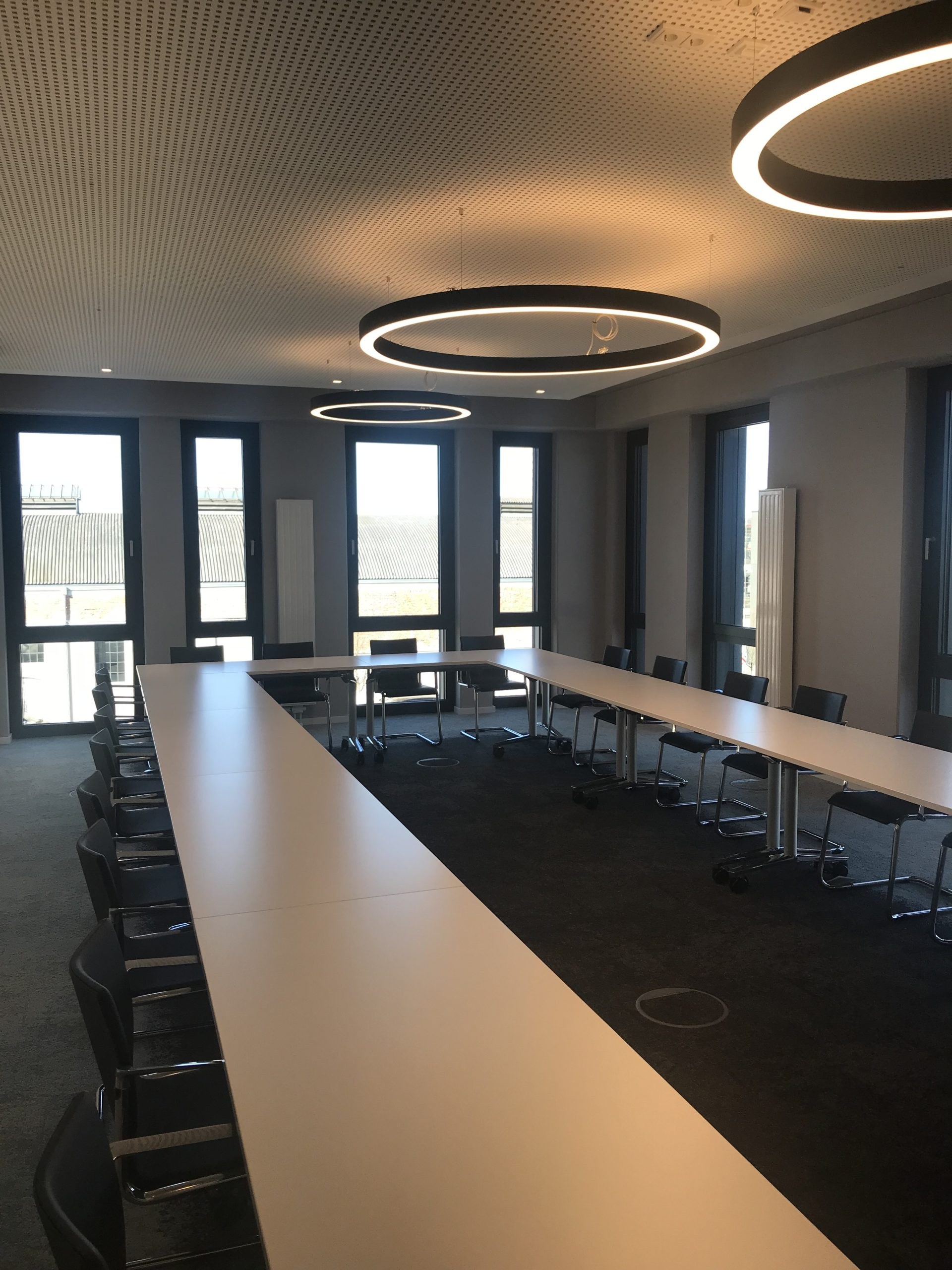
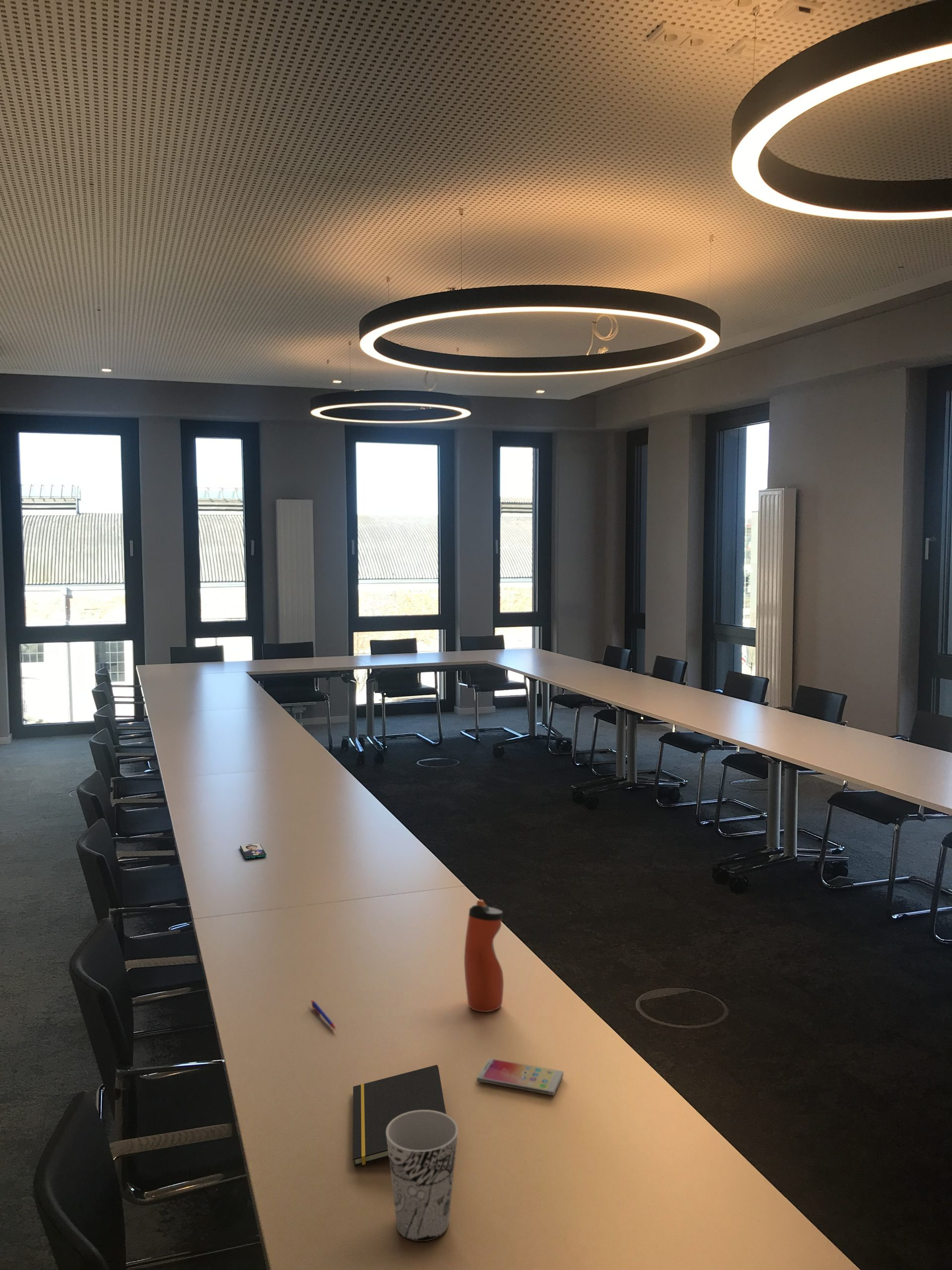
+ smartphone (253, 851)
+ cup (422, 1177)
+ pen (323, 1015)
+ smartphone (520, 1076)
+ water bottle (484, 952)
+ notepad (399, 1112)
